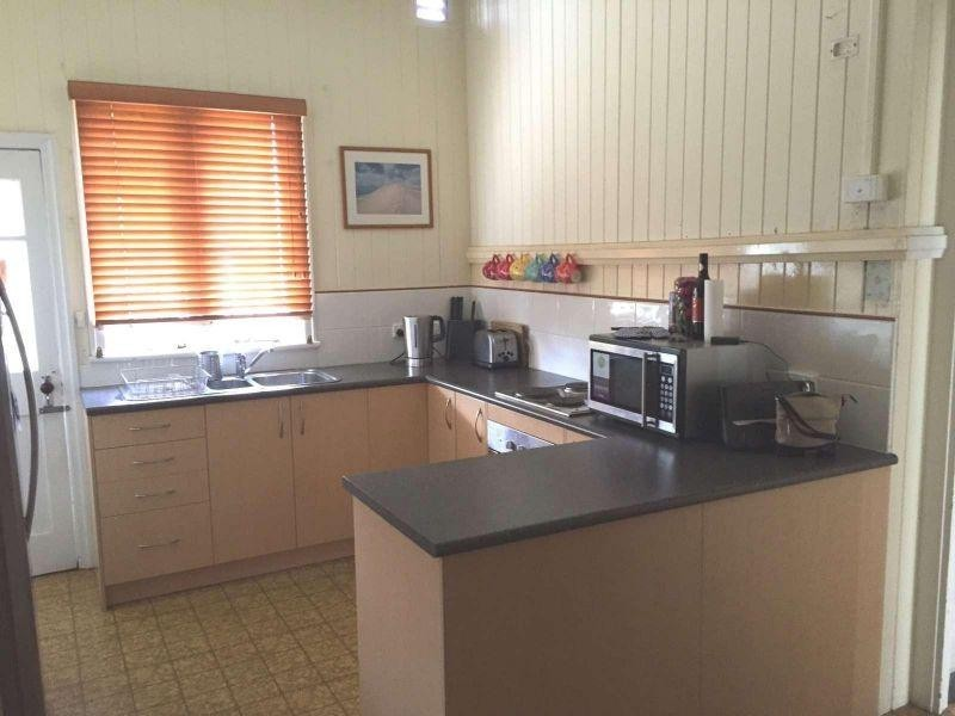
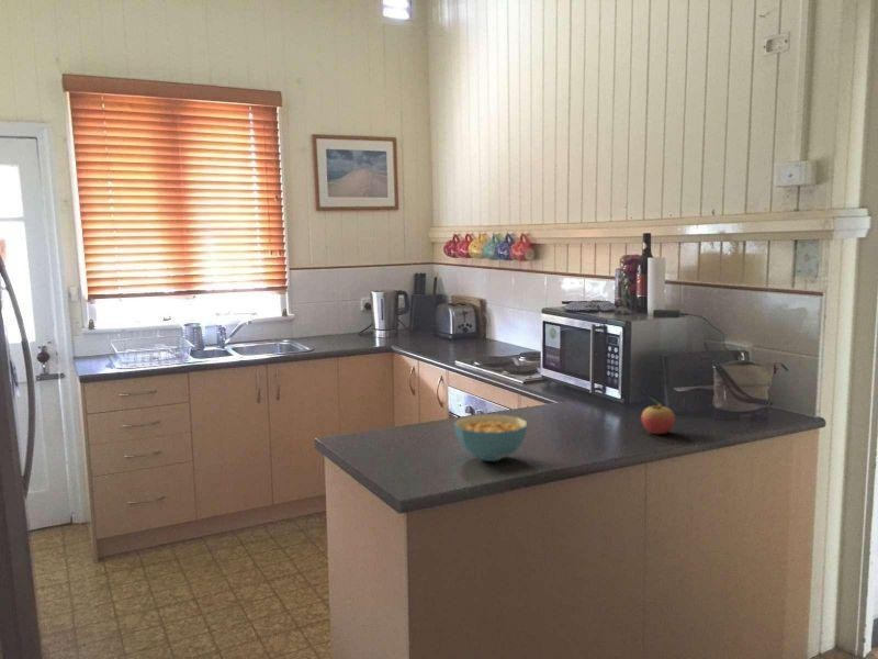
+ cereal bowl (491, 440)
+ fruit (657, 416)
